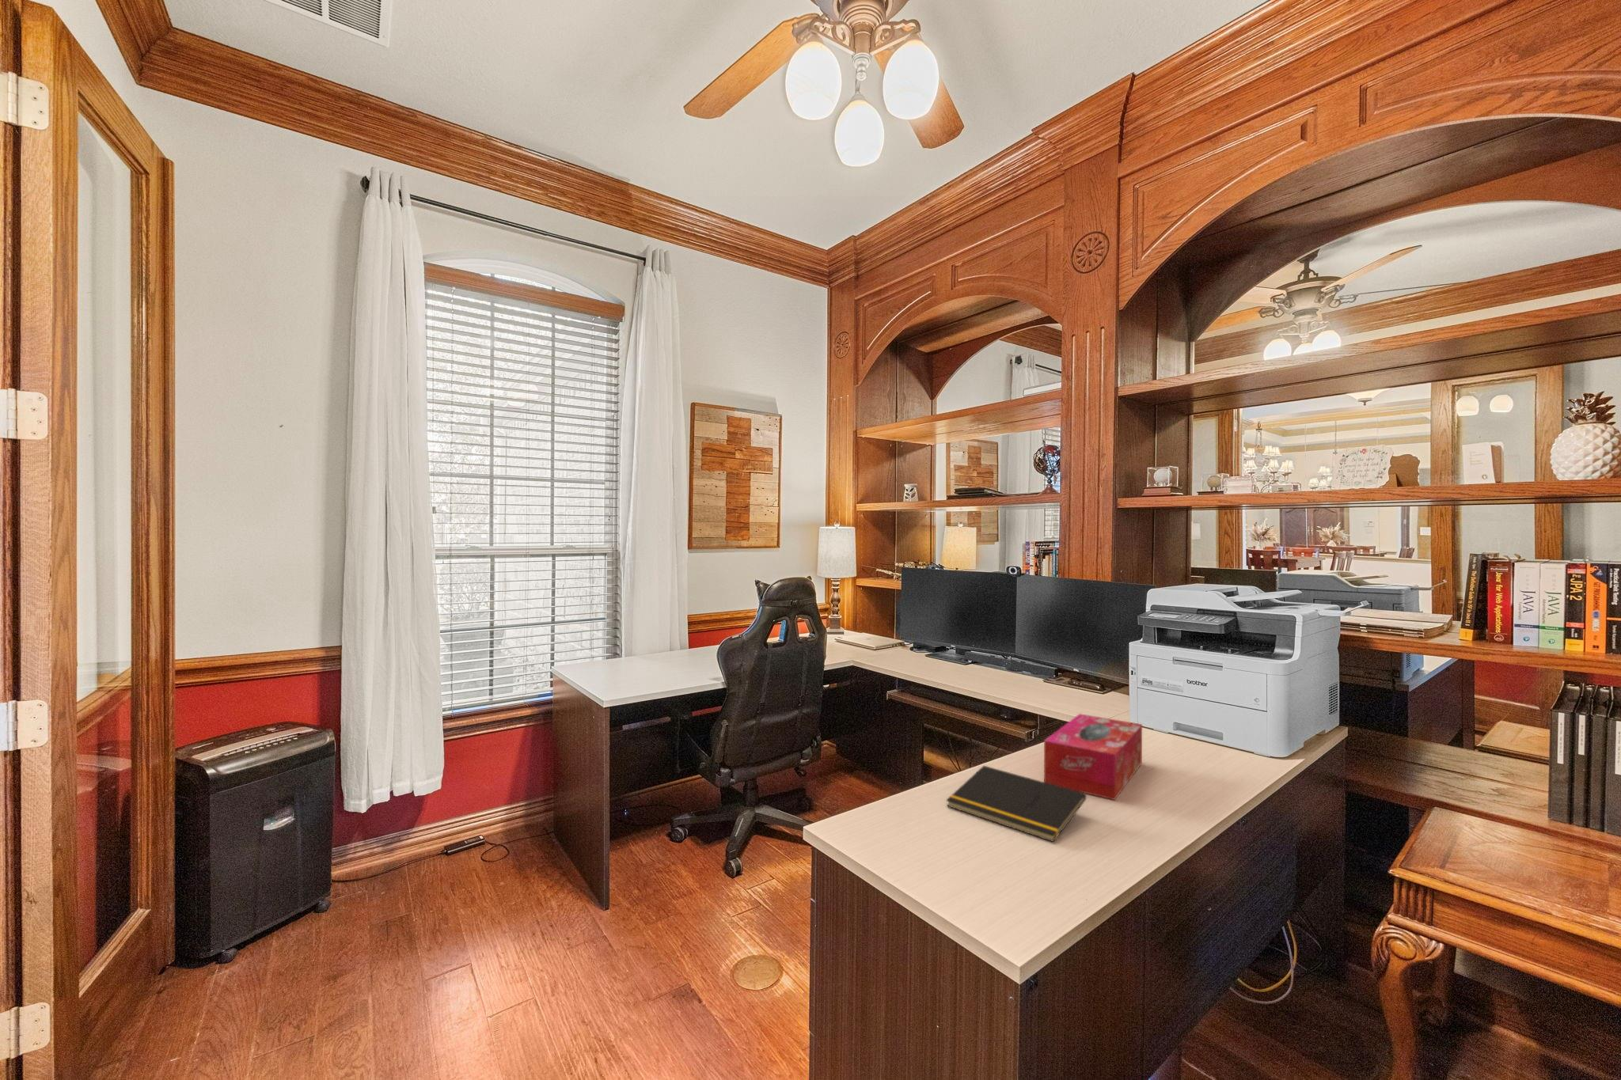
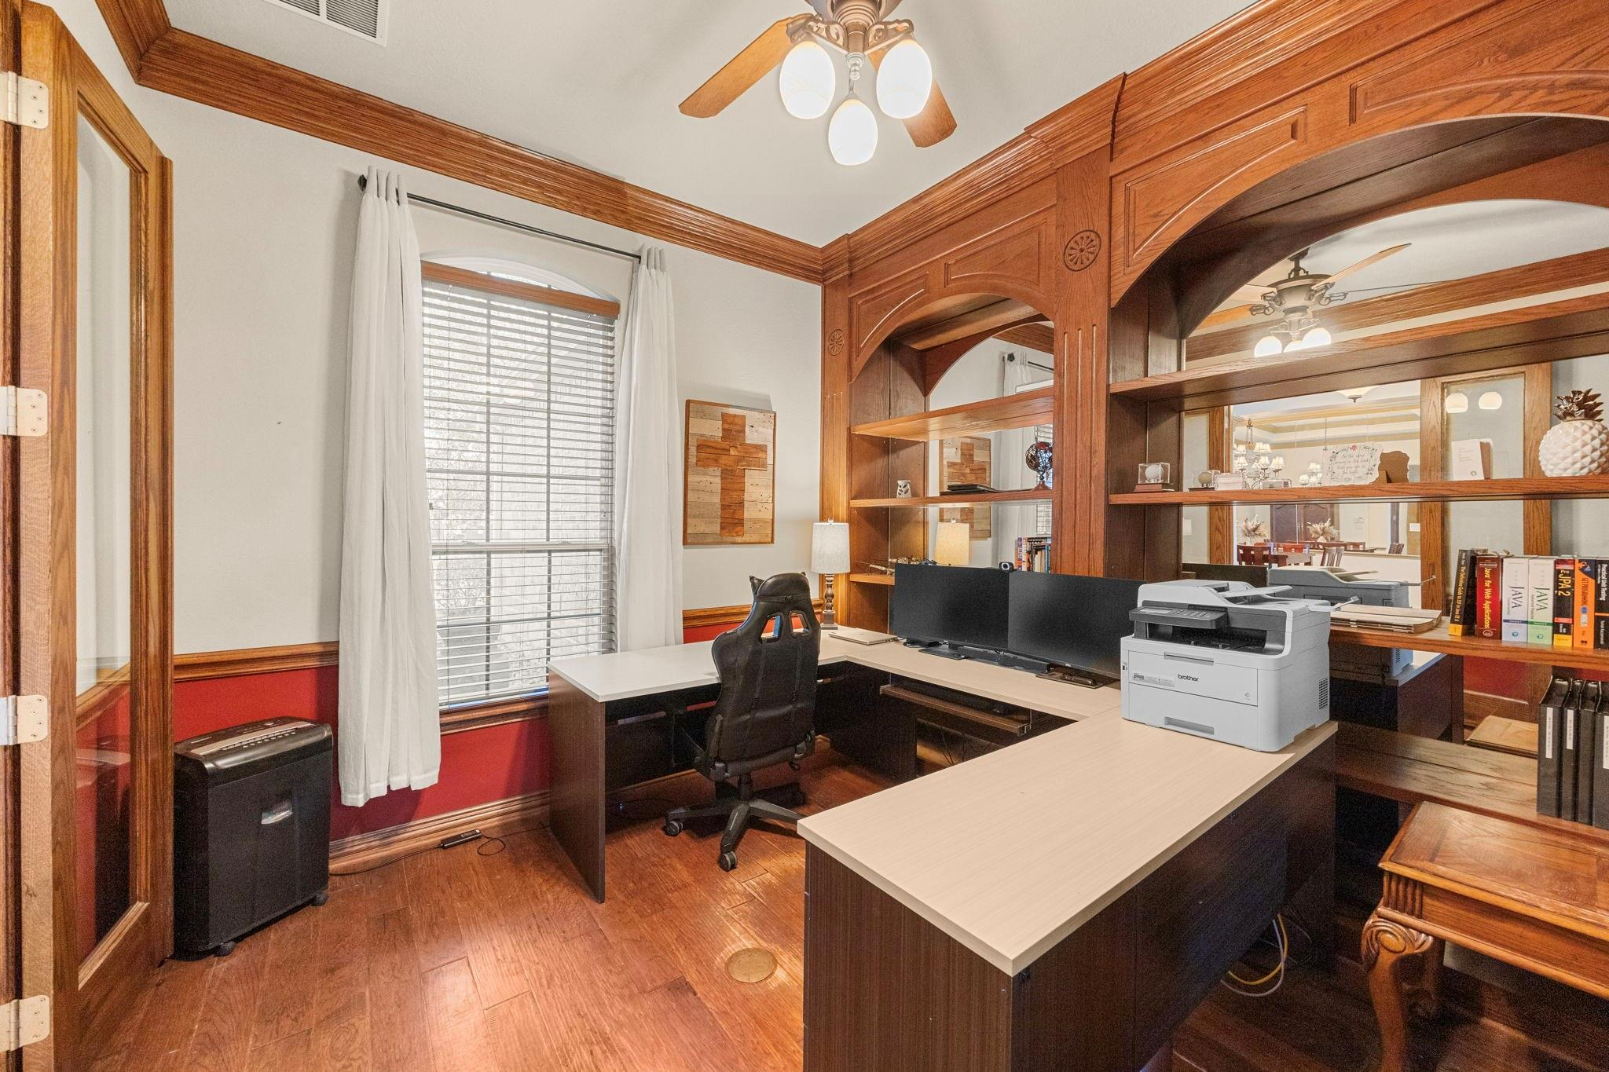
- tissue box (1094, 752)
- notepad (1015, 799)
